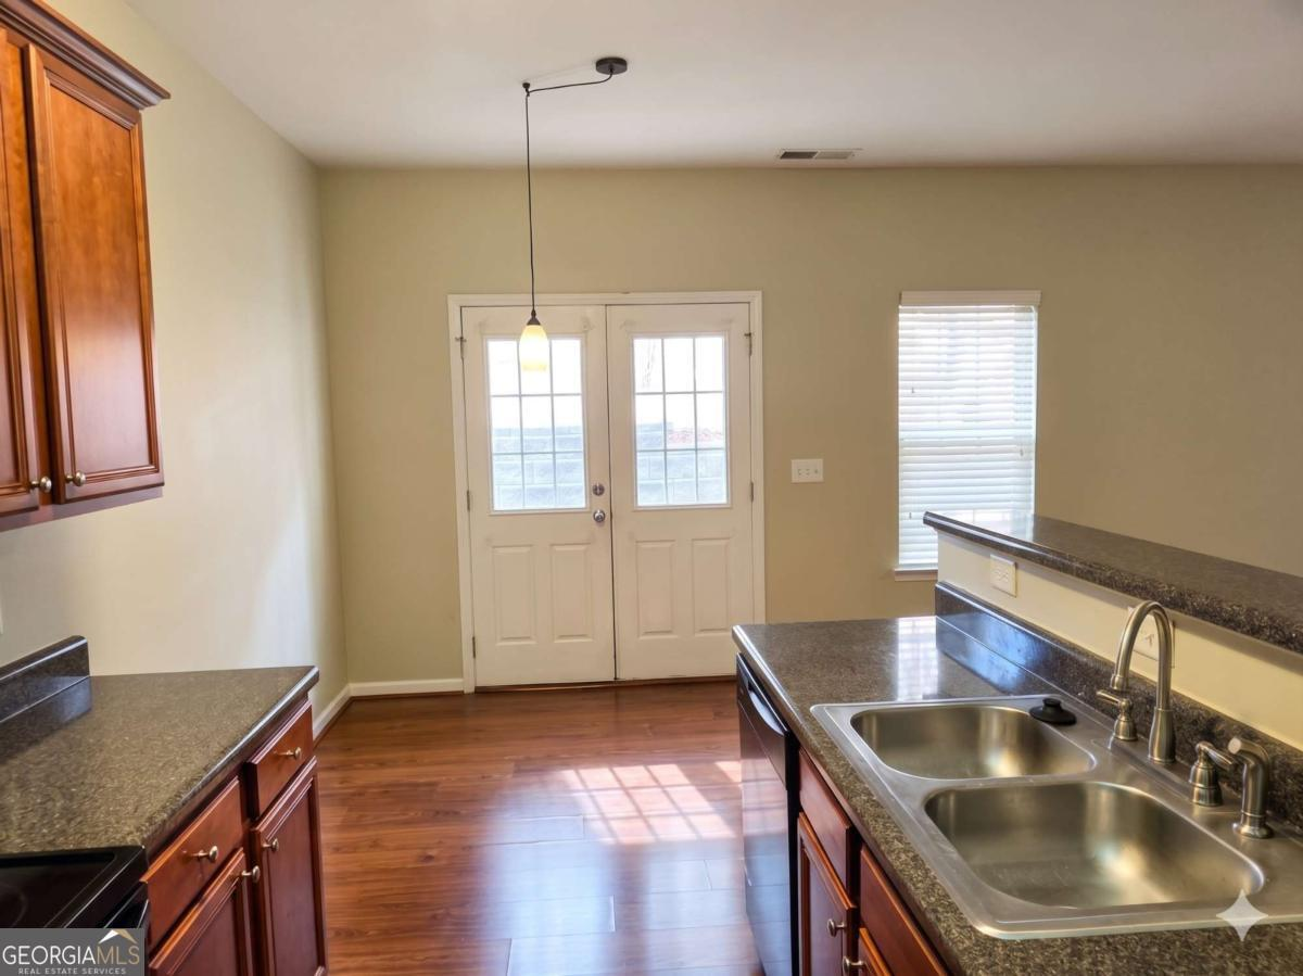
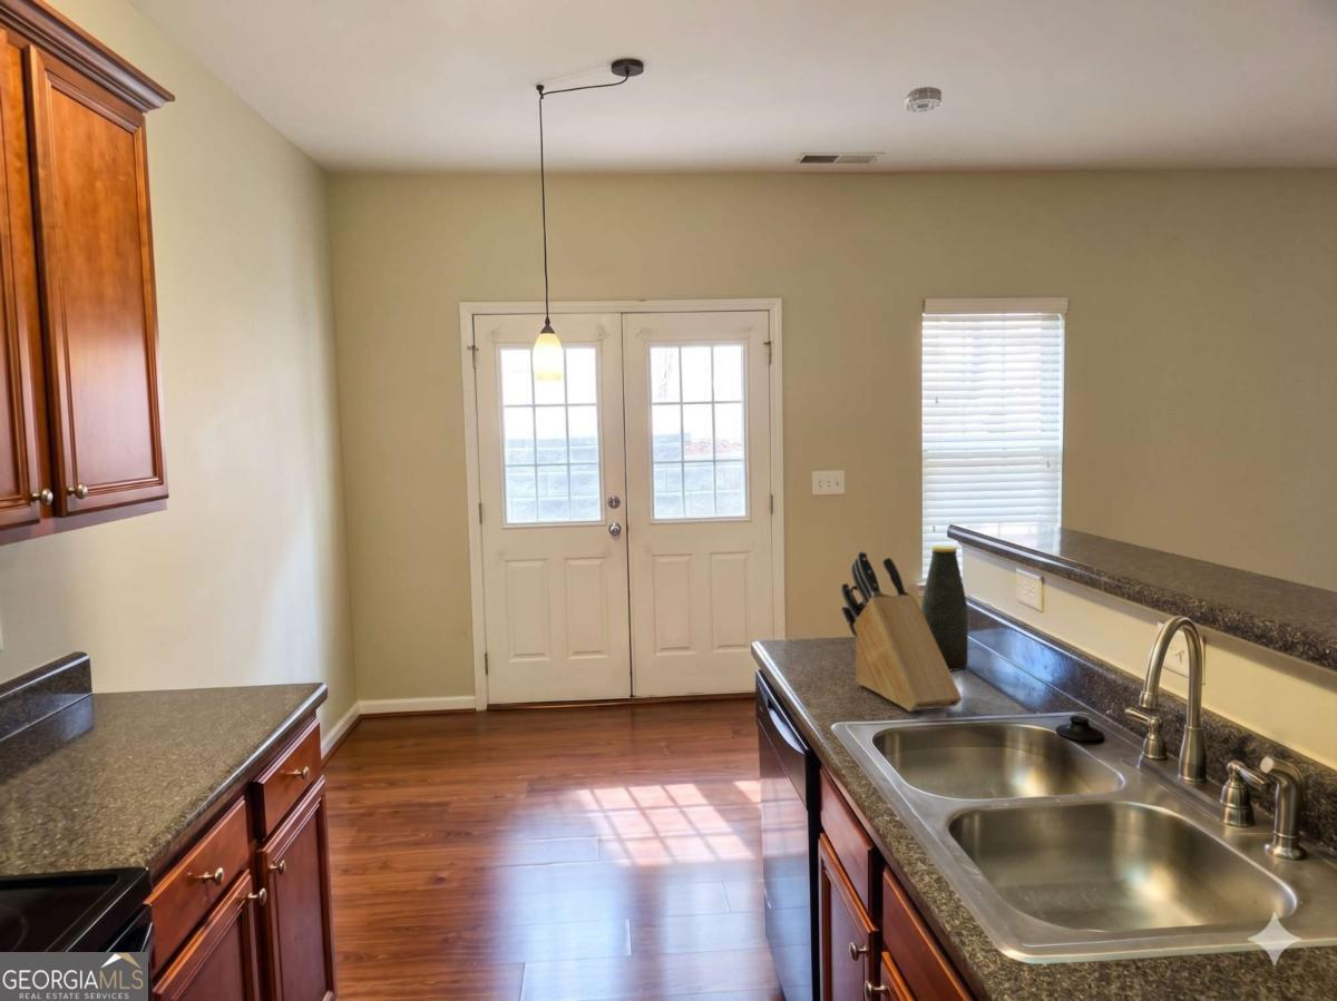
+ knife block (895, 624)
+ bottle (944, 606)
+ smoke detector (923, 99)
